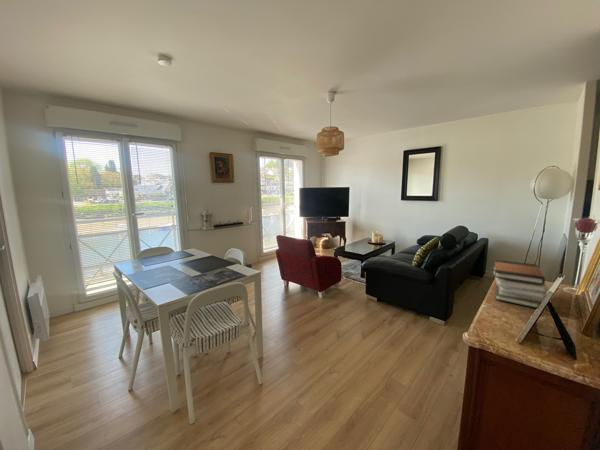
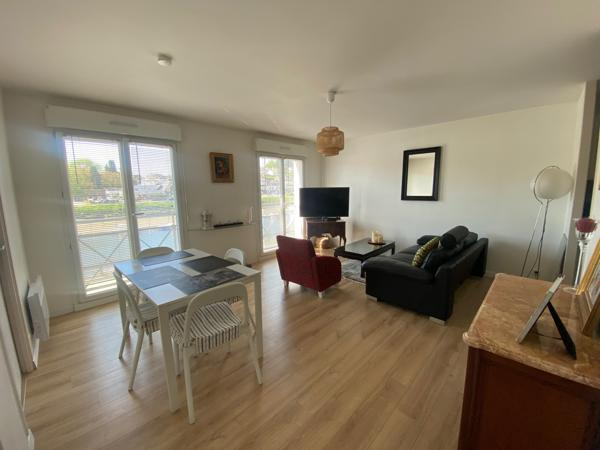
- book stack (516, 281)
